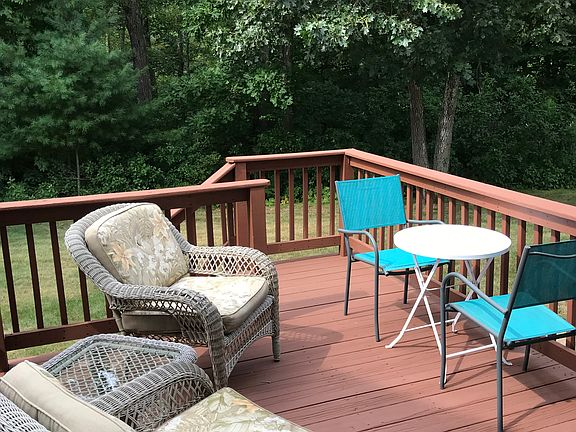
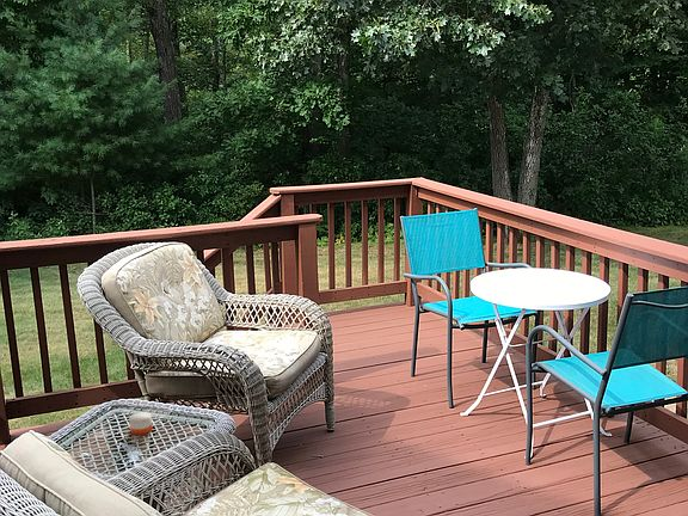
+ candle (140, 416)
